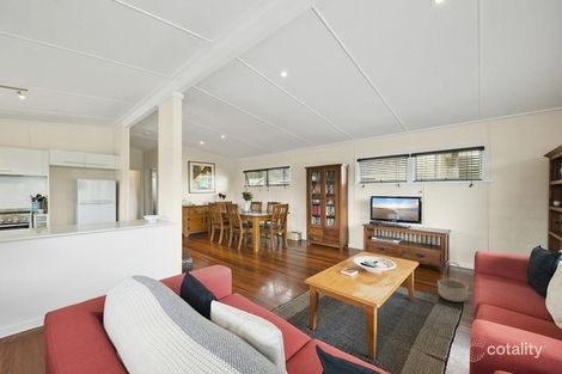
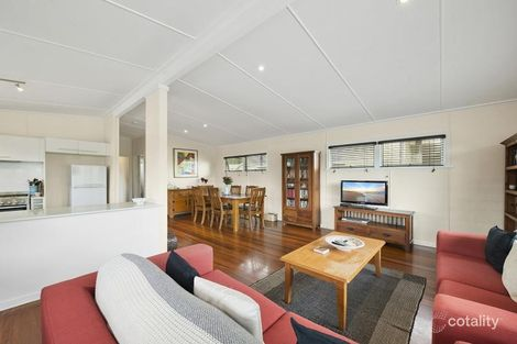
- basket (452, 280)
